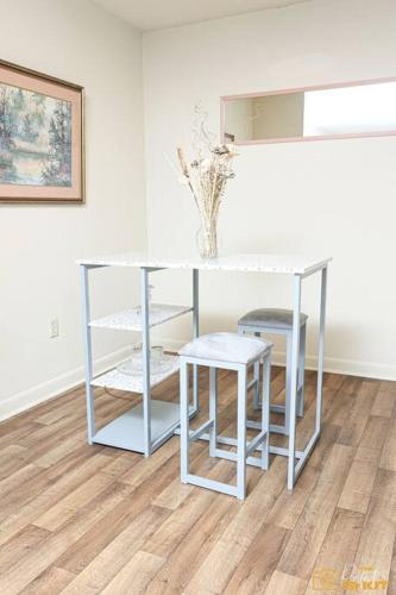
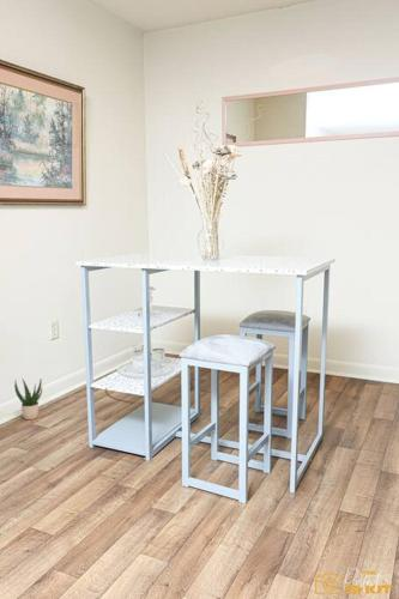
+ potted plant (28, 395)
